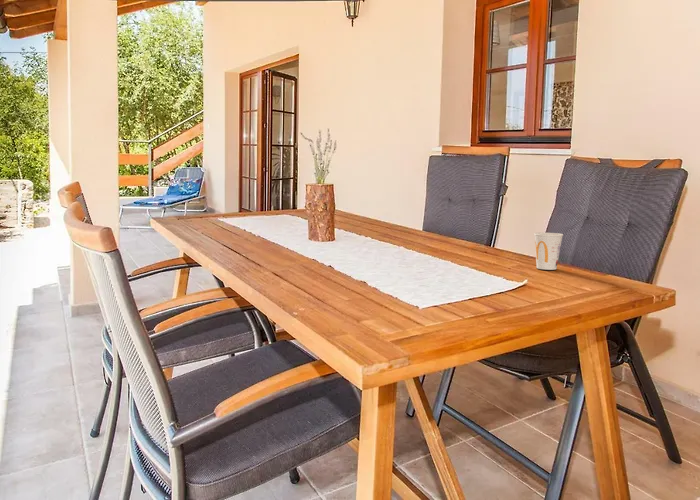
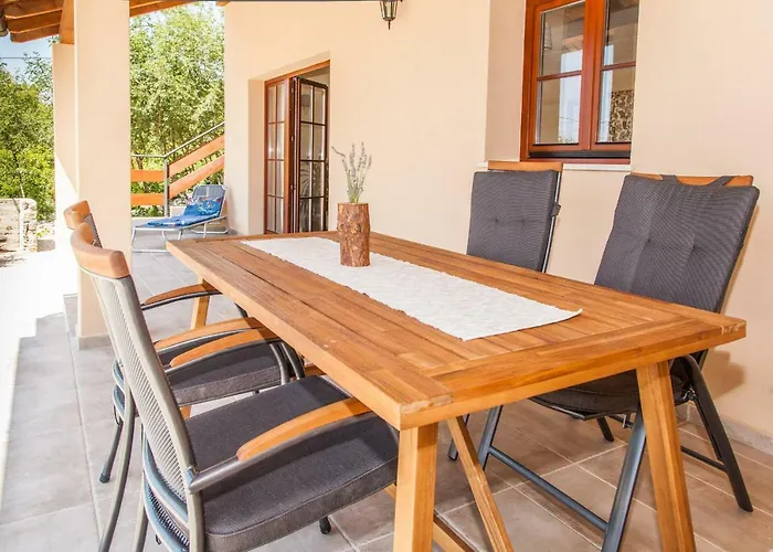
- cup (547, 251)
